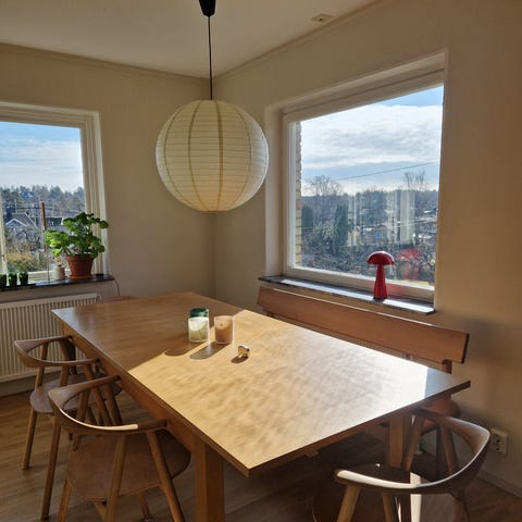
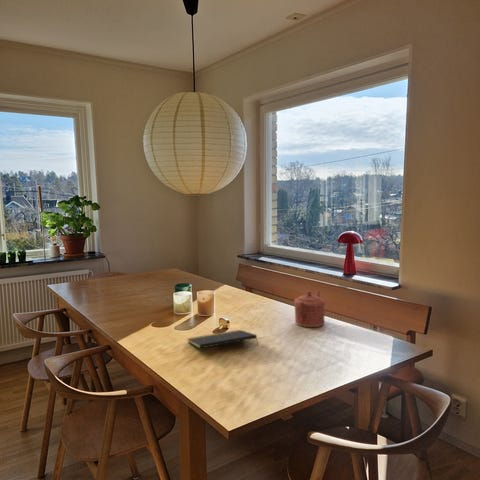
+ teapot (309, 306)
+ notepad (221, 338)
